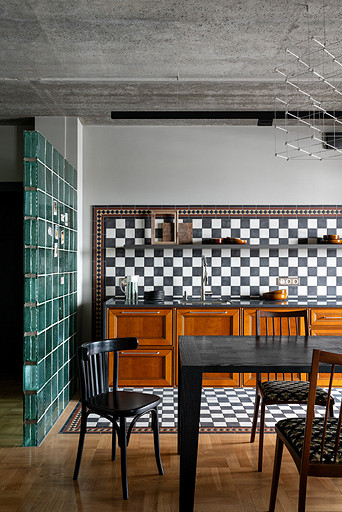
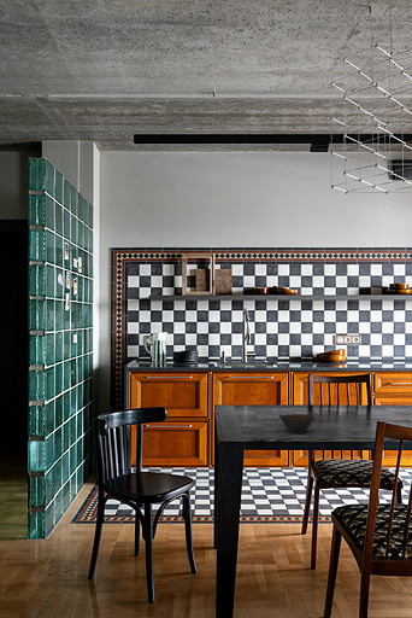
+ bowl (296, 422)
